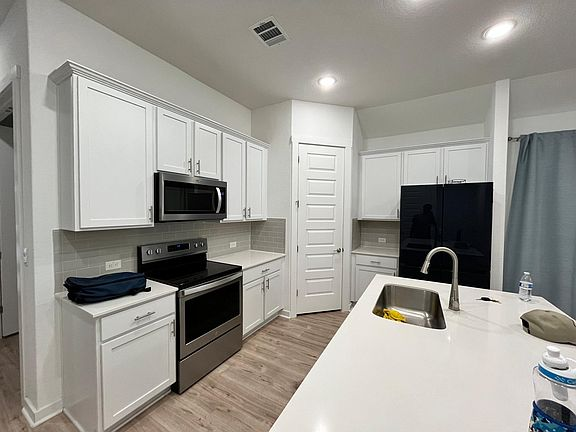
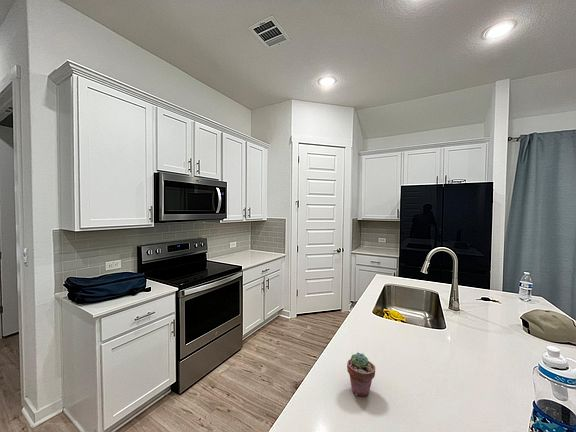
+ potted succulent (360, 372)
